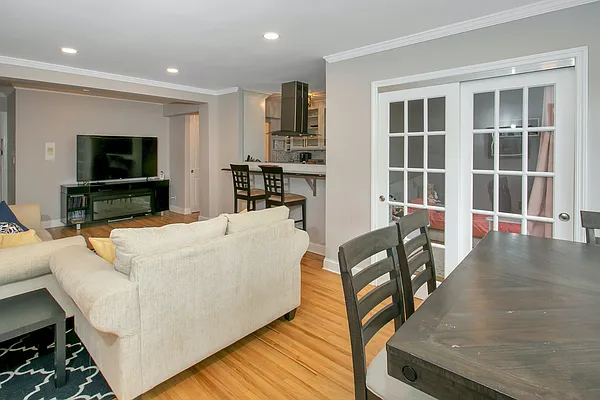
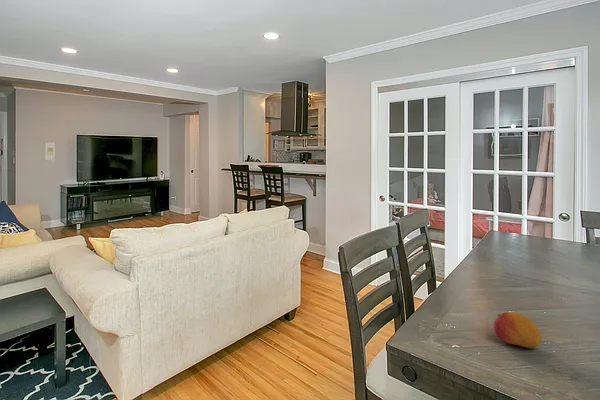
+ fruit (516, 328)
